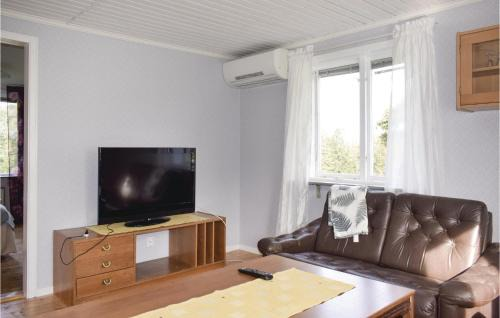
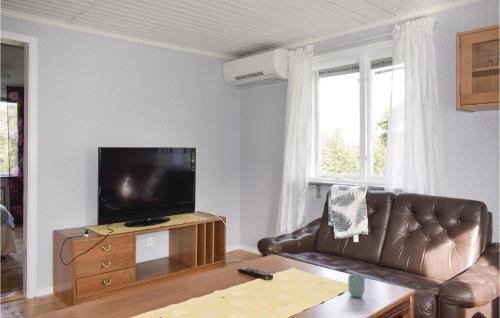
+ cup (356, 286)
